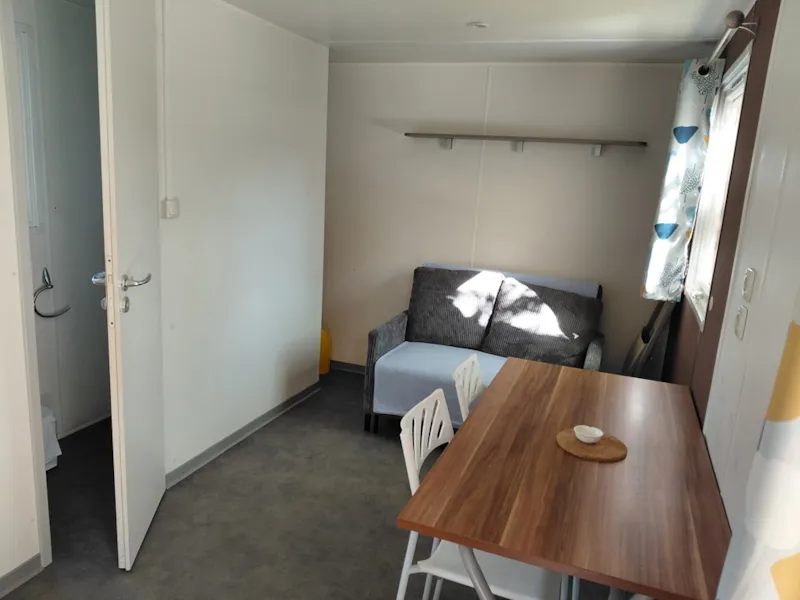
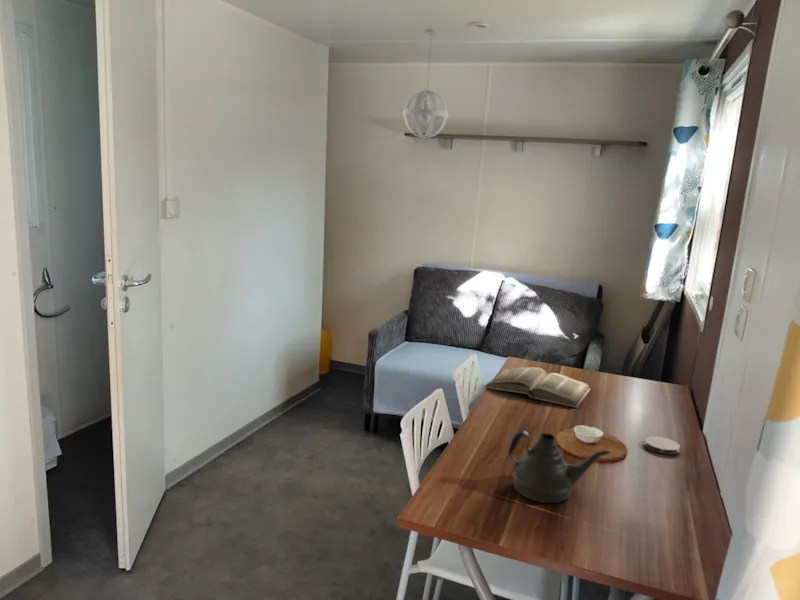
+ book (538, 382)
+ pendant light (427, 86)
+ coaster (661, 445)
+ teapot (556, 465)
